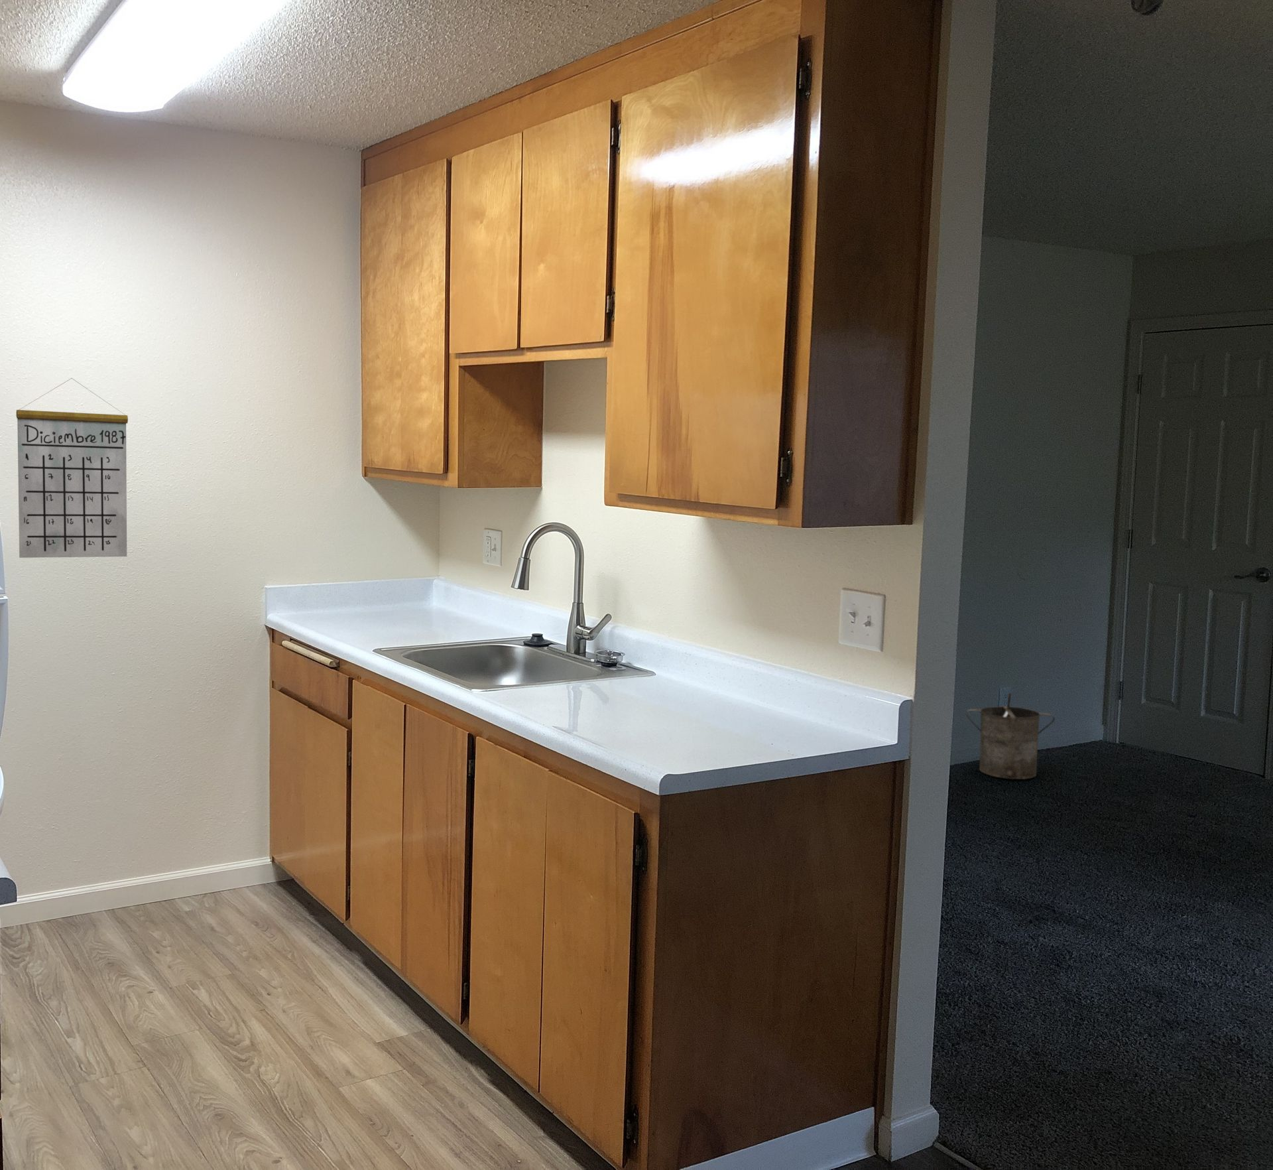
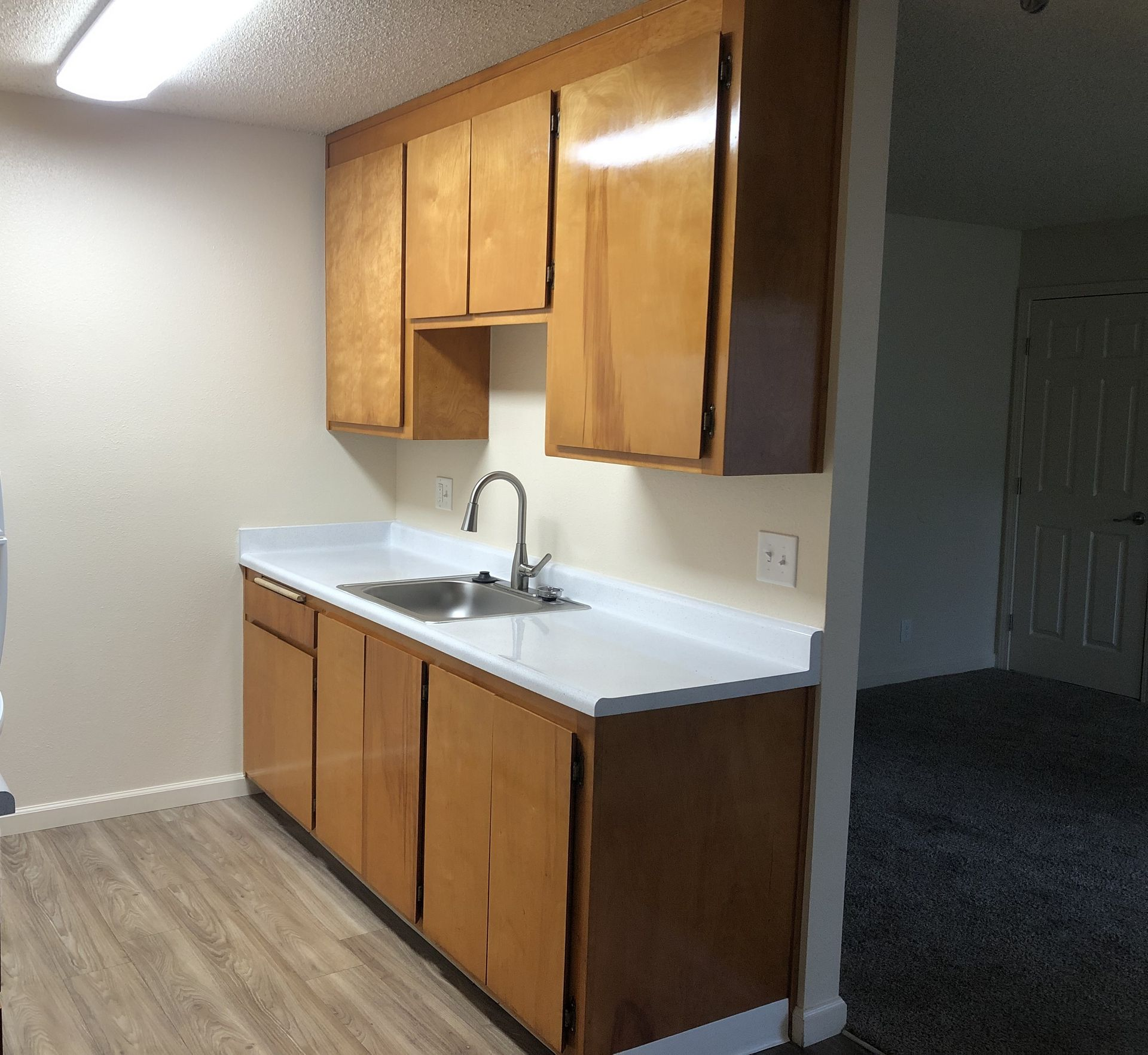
- calendar (73, 468)
- bucket (1008, 733)
